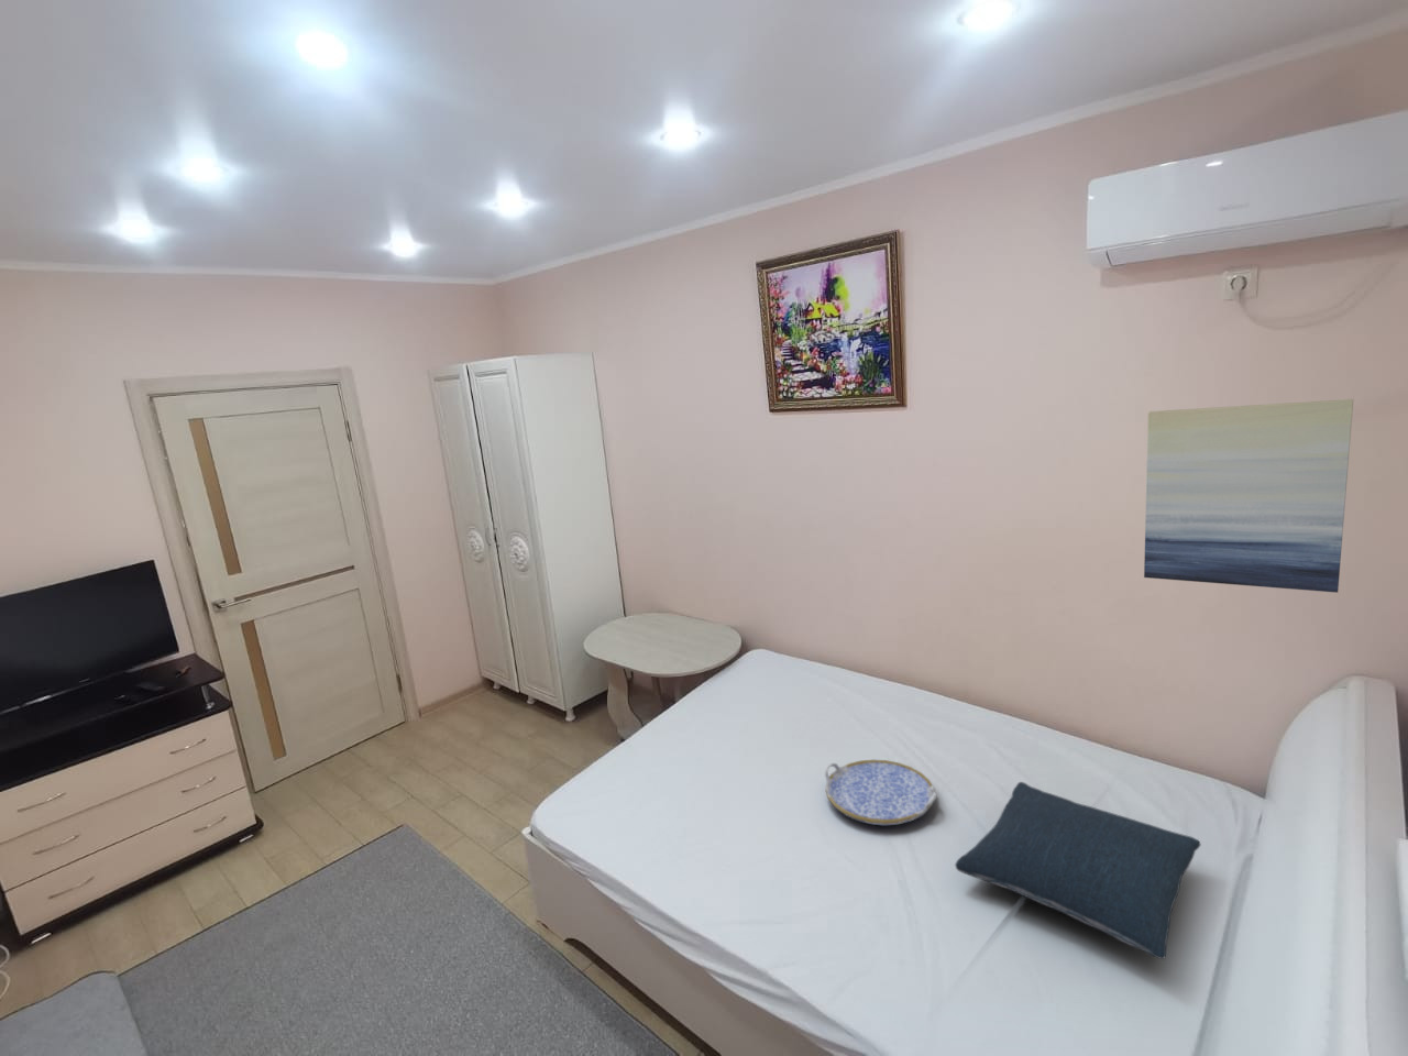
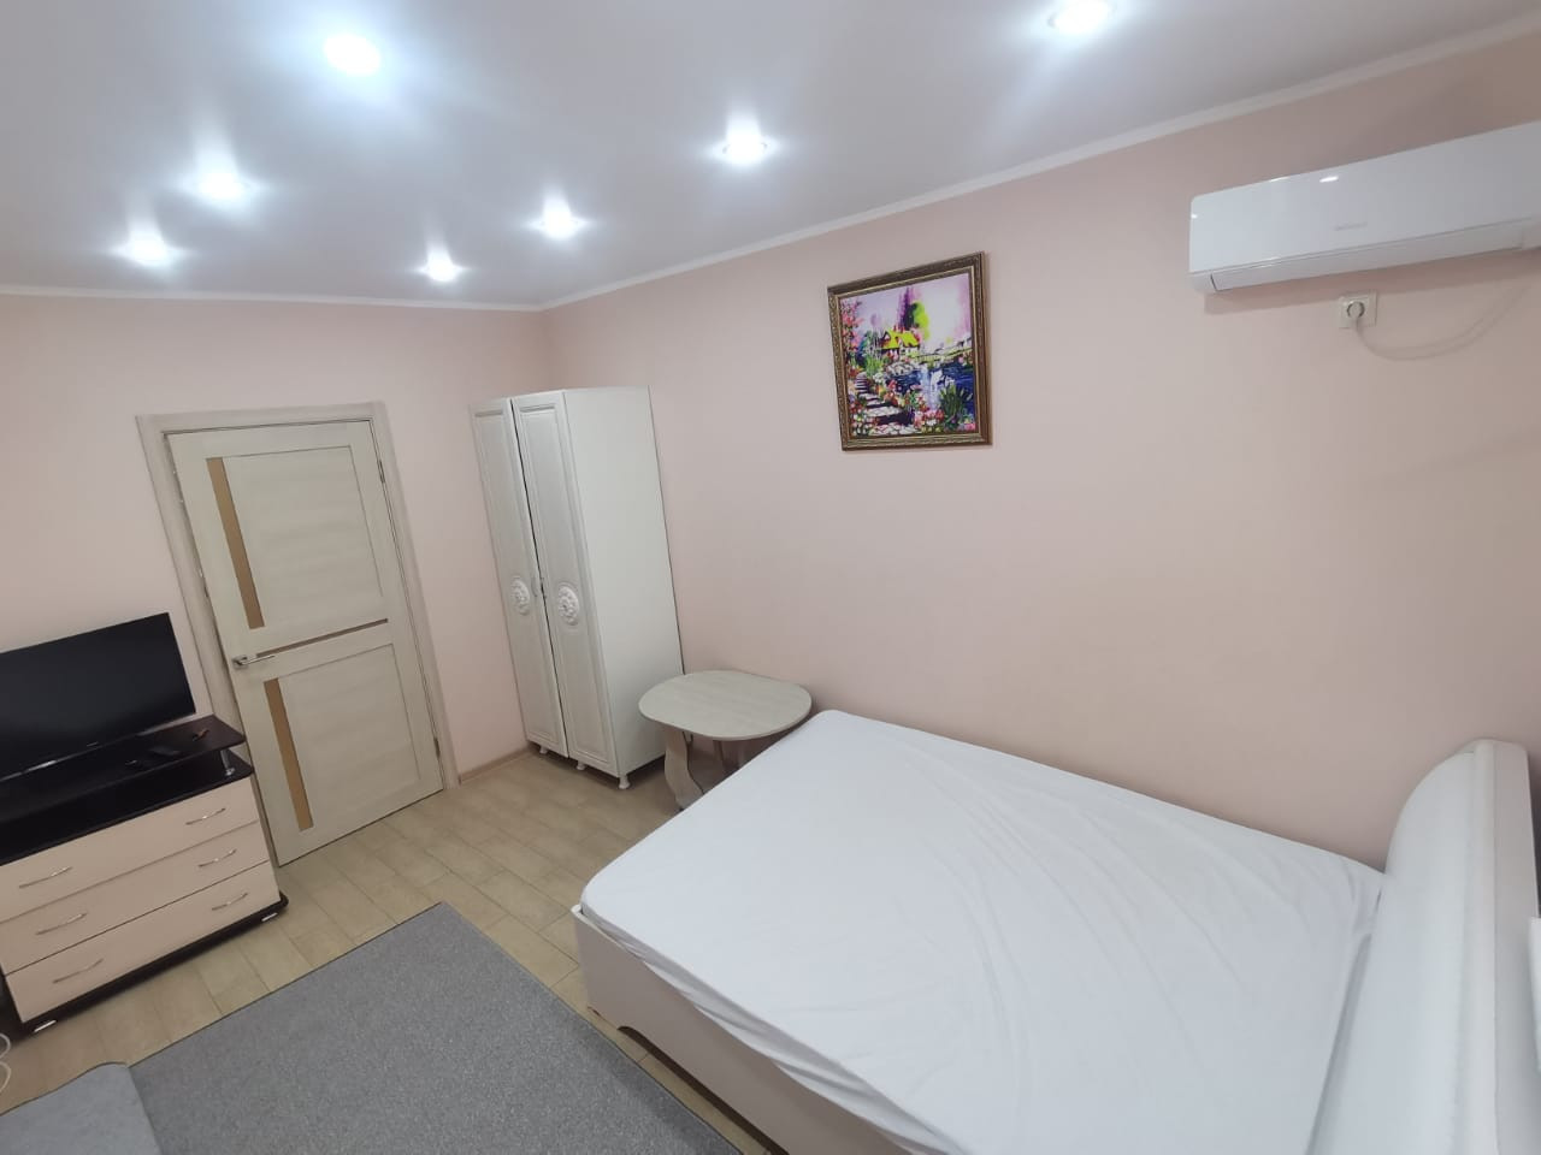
- wall art (1237, 496)
- serving tray (879, 790)
- pillow (1077, 856)
